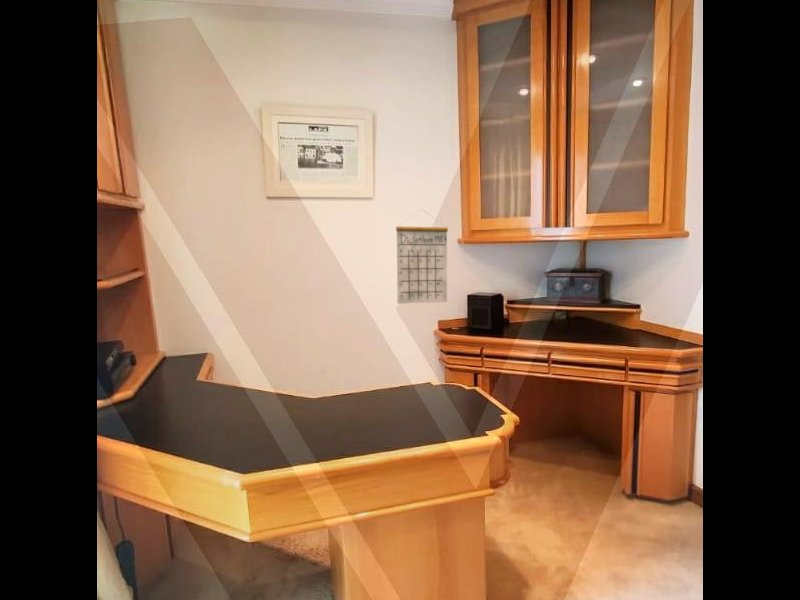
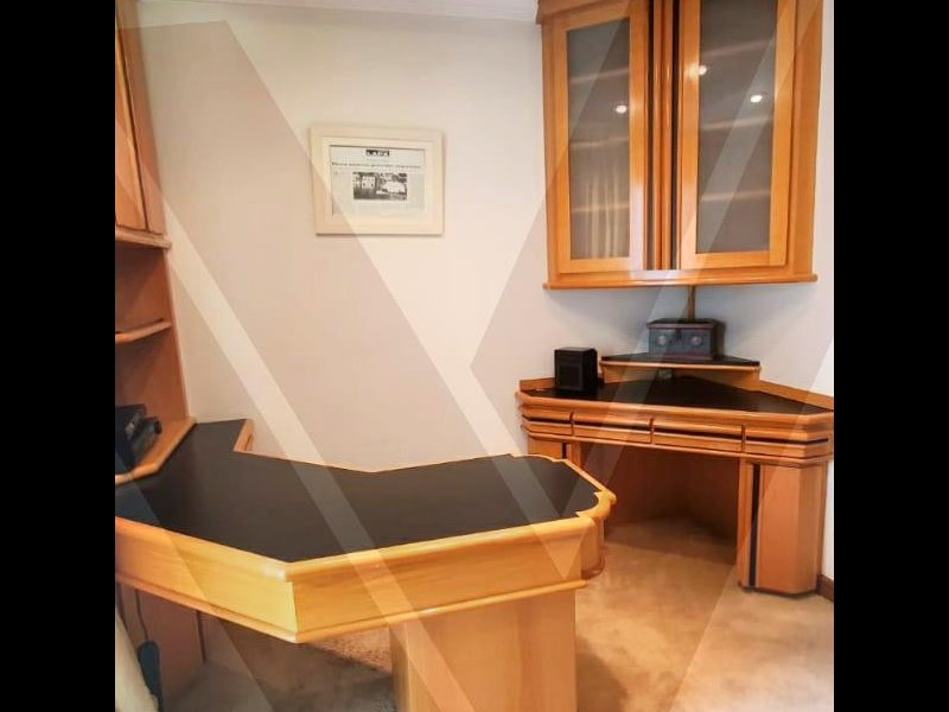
- calendar (422, 256)
